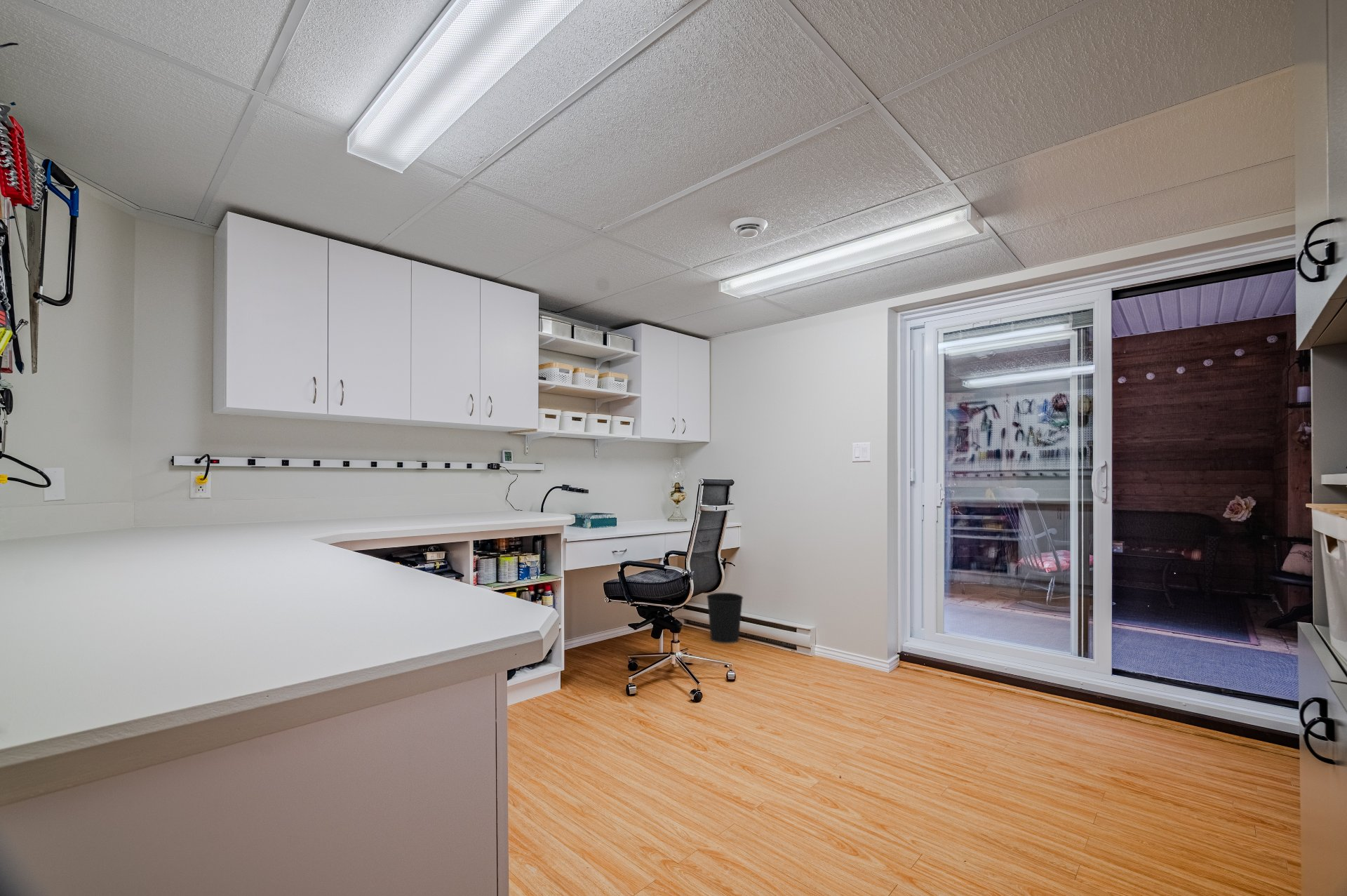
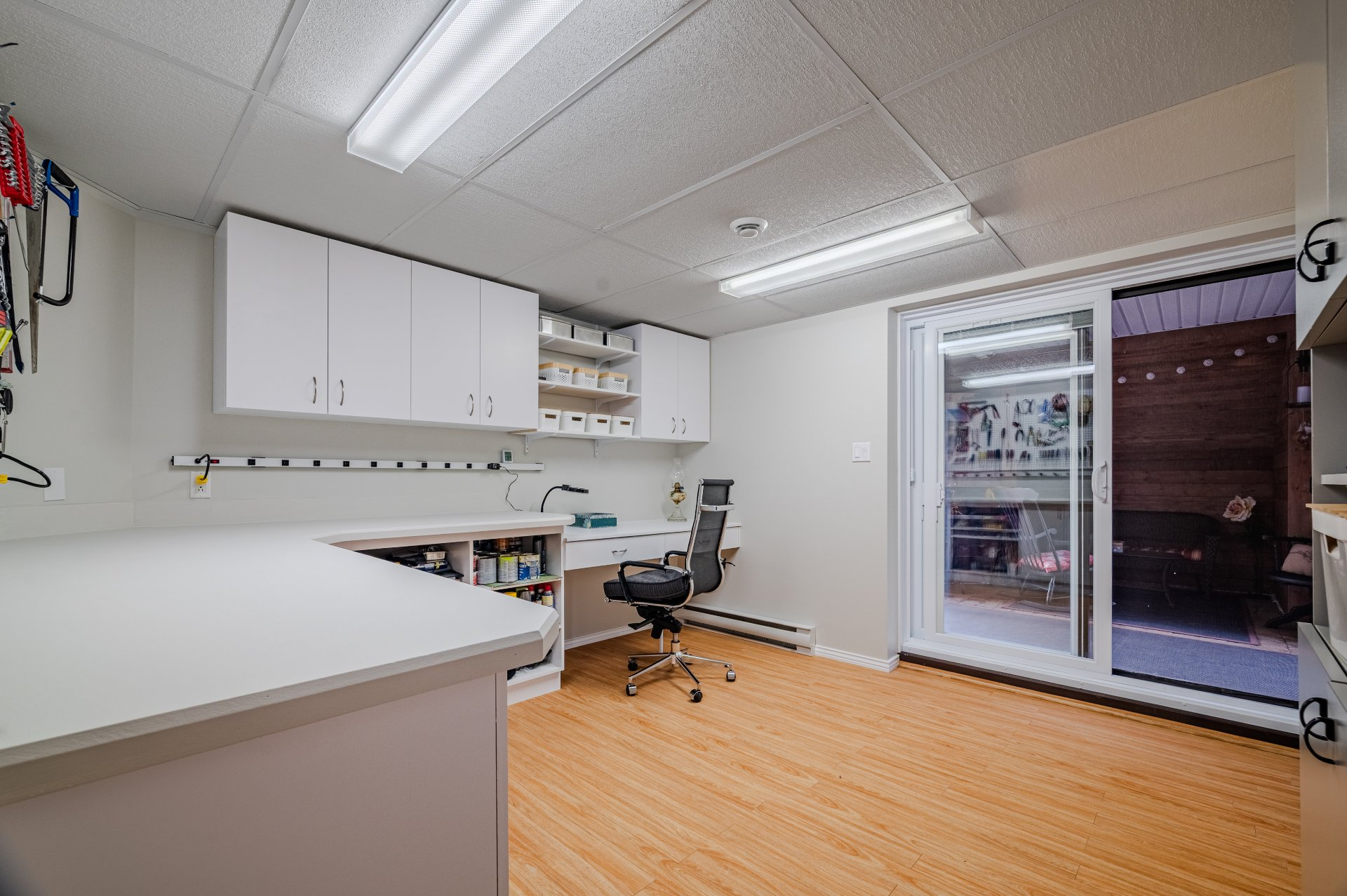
- wastebasket (725, 617)
